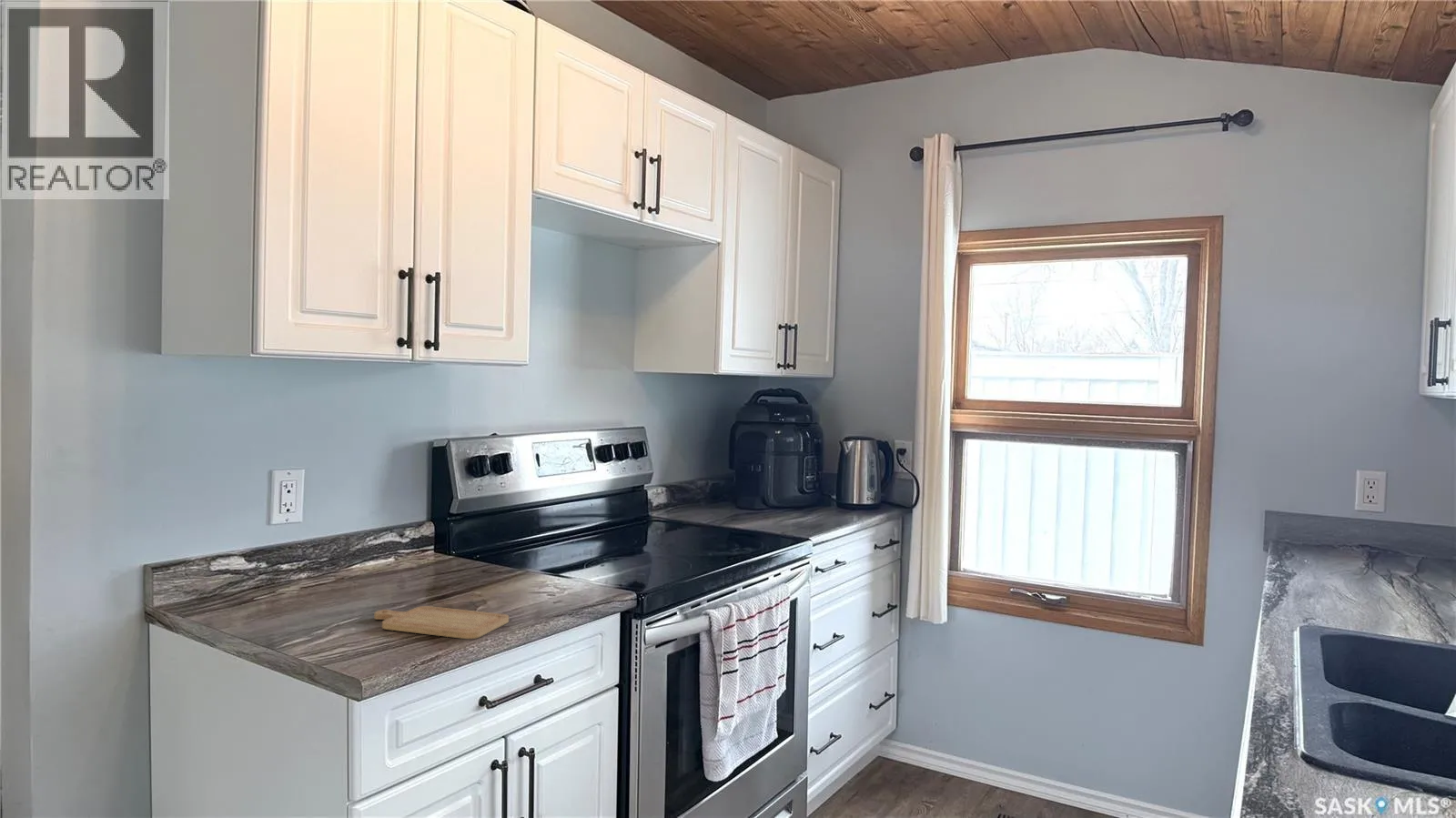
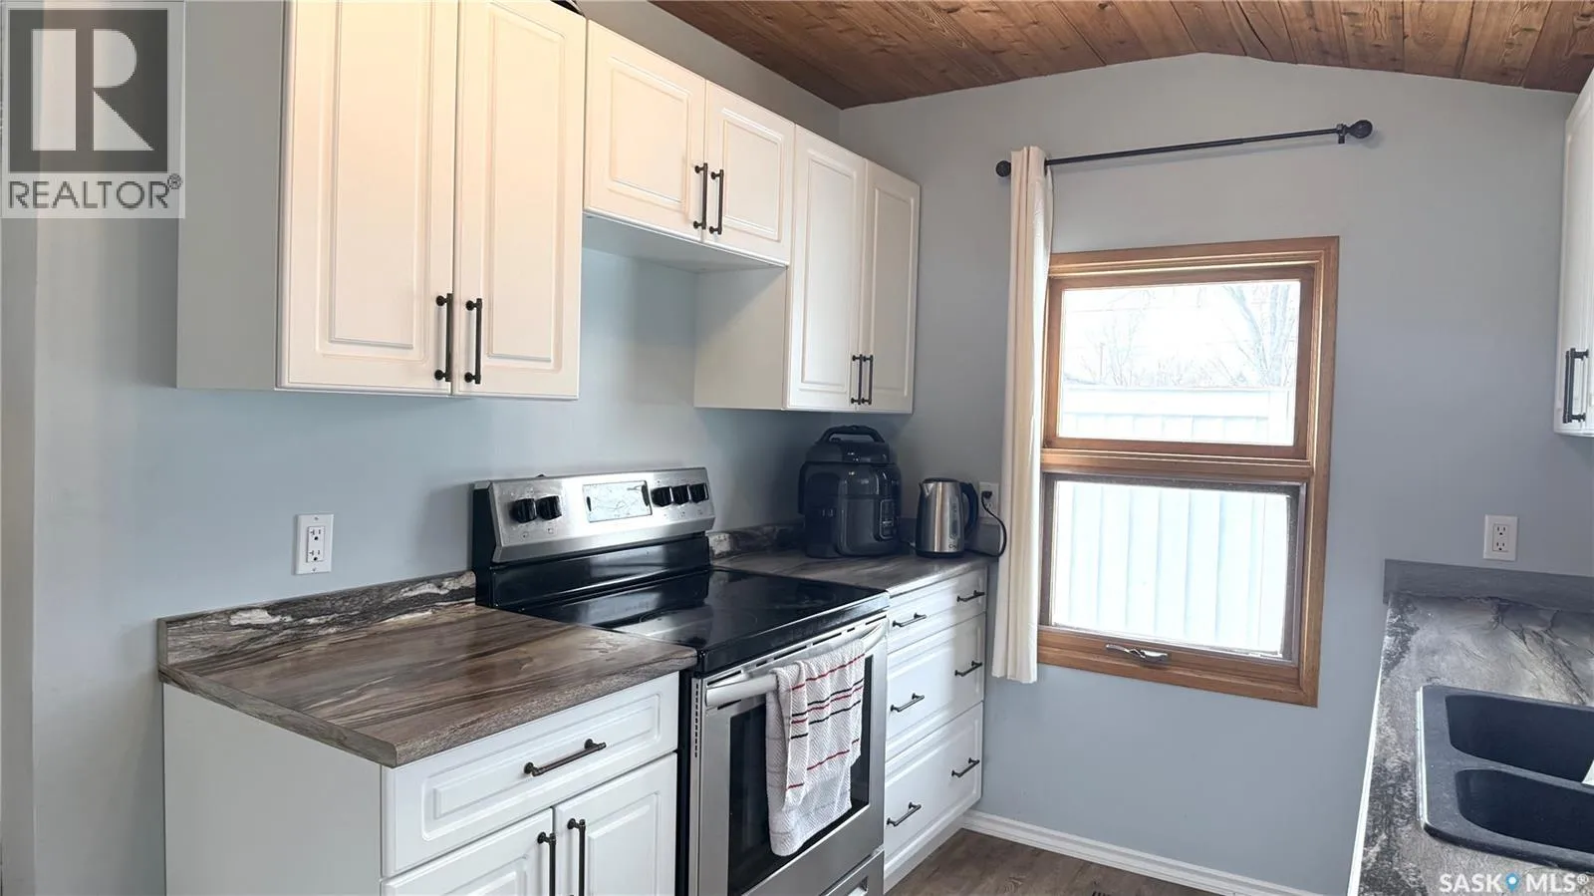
- chopping board (434, 620)
